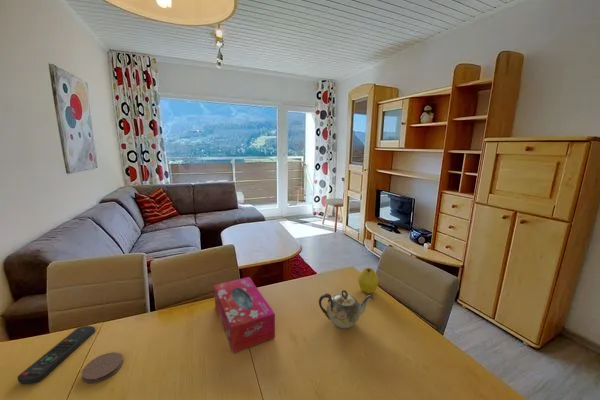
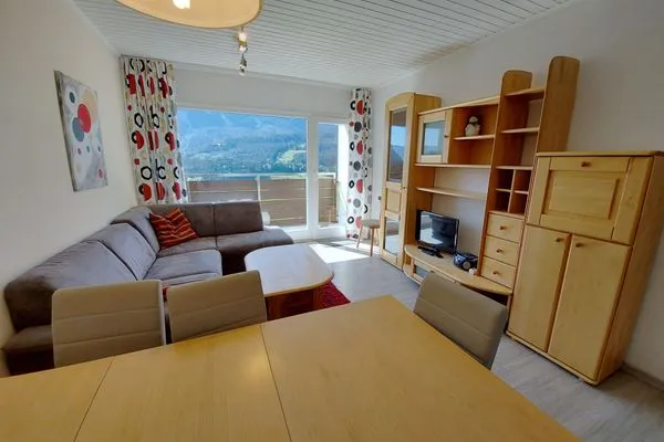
- teapot (346, 306)
- coaster (103, 366)
- fruit (368, 279)
- tissue box (242, 309)
- remote control (61, 351)
